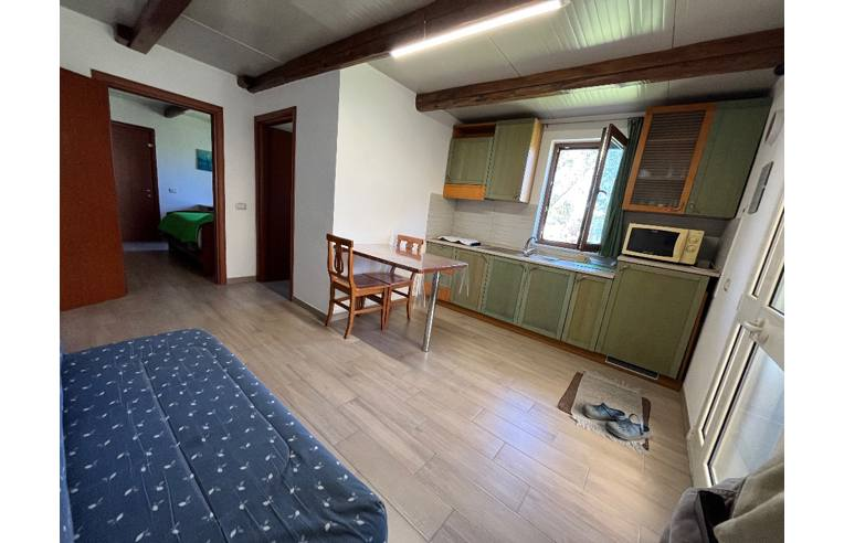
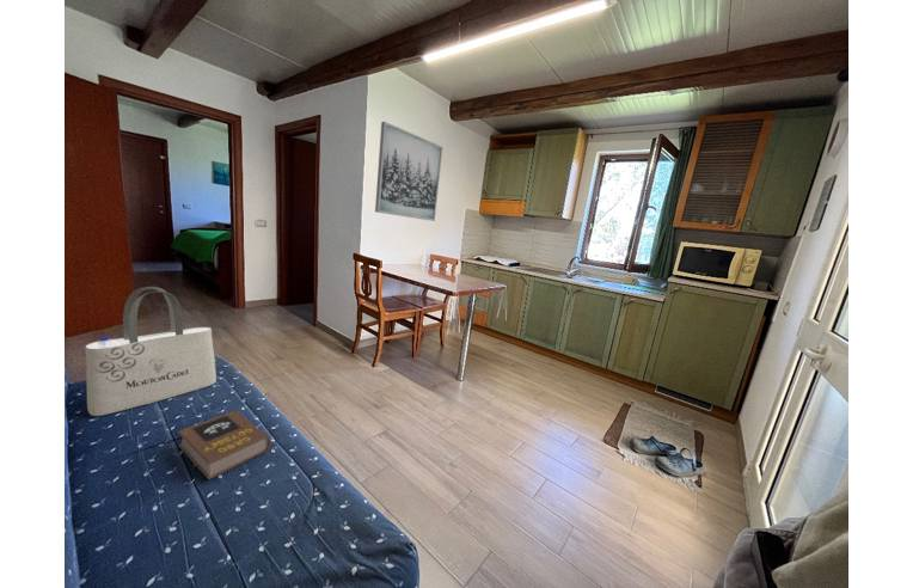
+ book (223, 439)
+ wall art (411, 177)
+ tote bag (155, 343)
